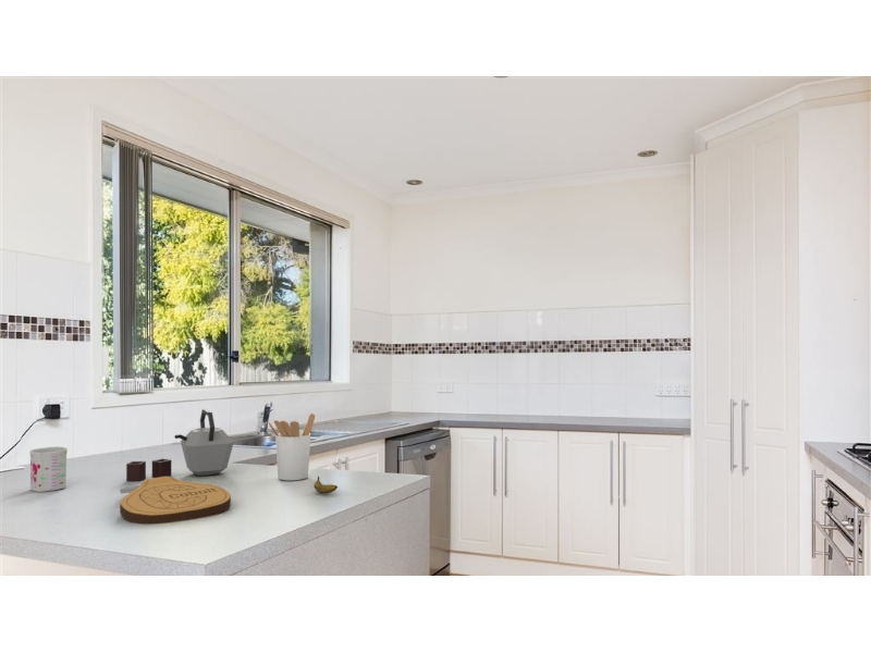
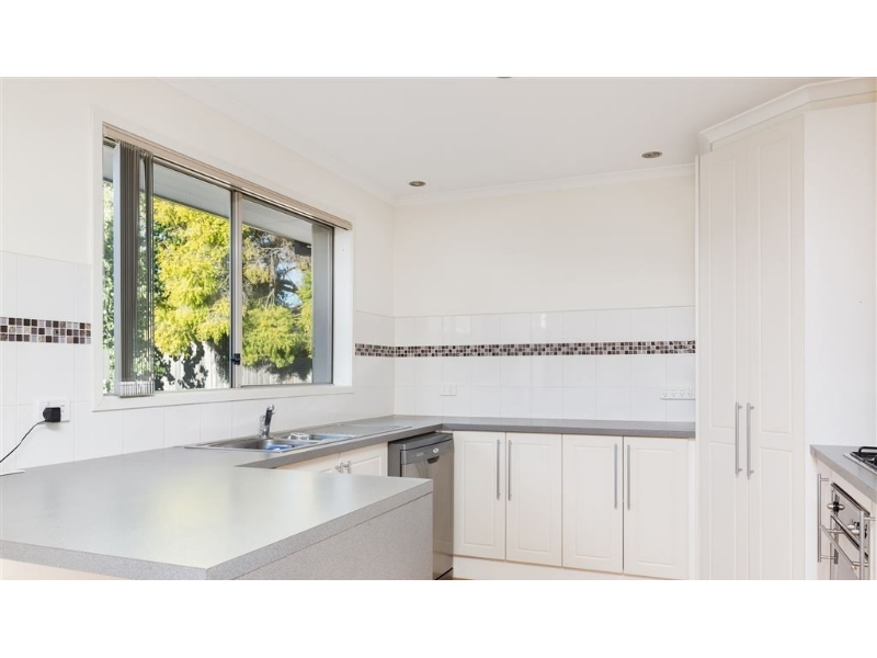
- key chain (164, 493)
- banana (323, 486)
- kettle (181, 443)
- mug (46, 468)
- utensil holder (291, 446)
